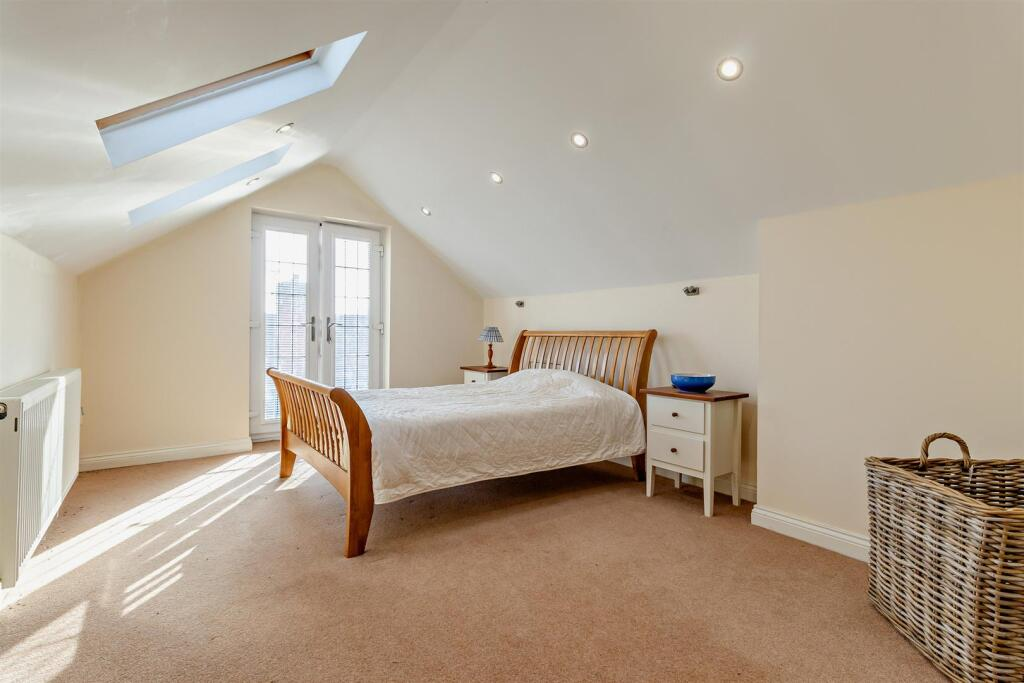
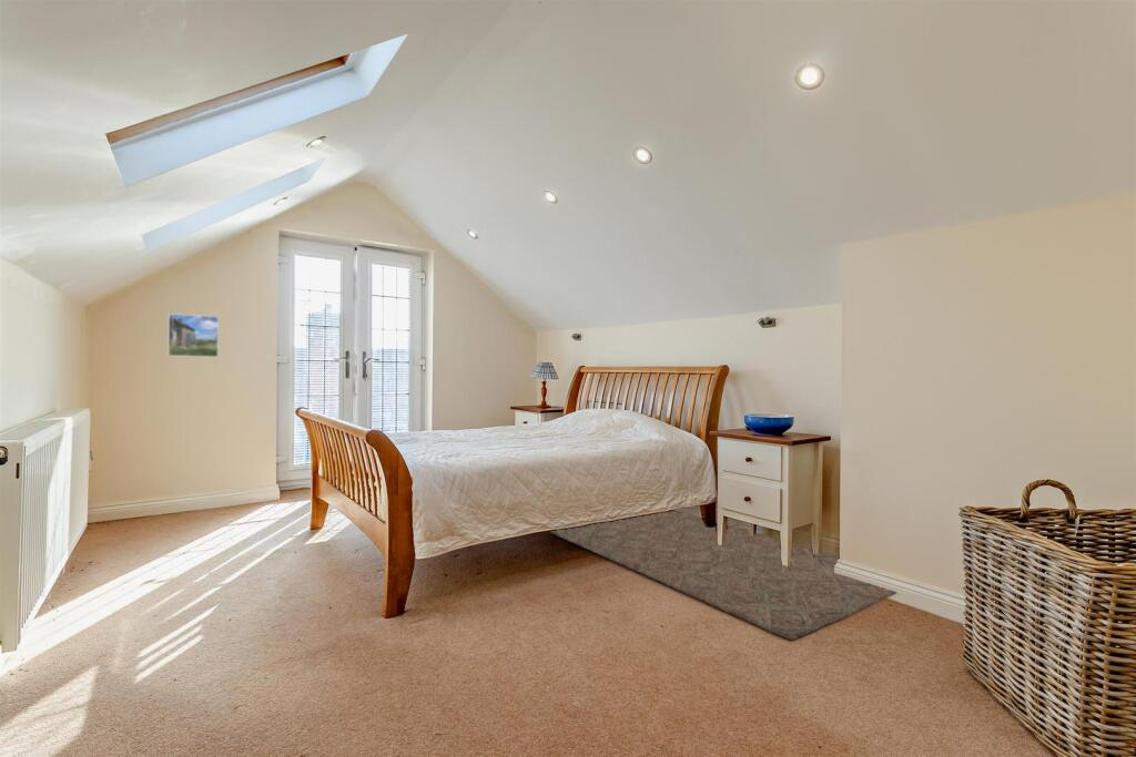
+ rug (713, 553)
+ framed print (193, 336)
